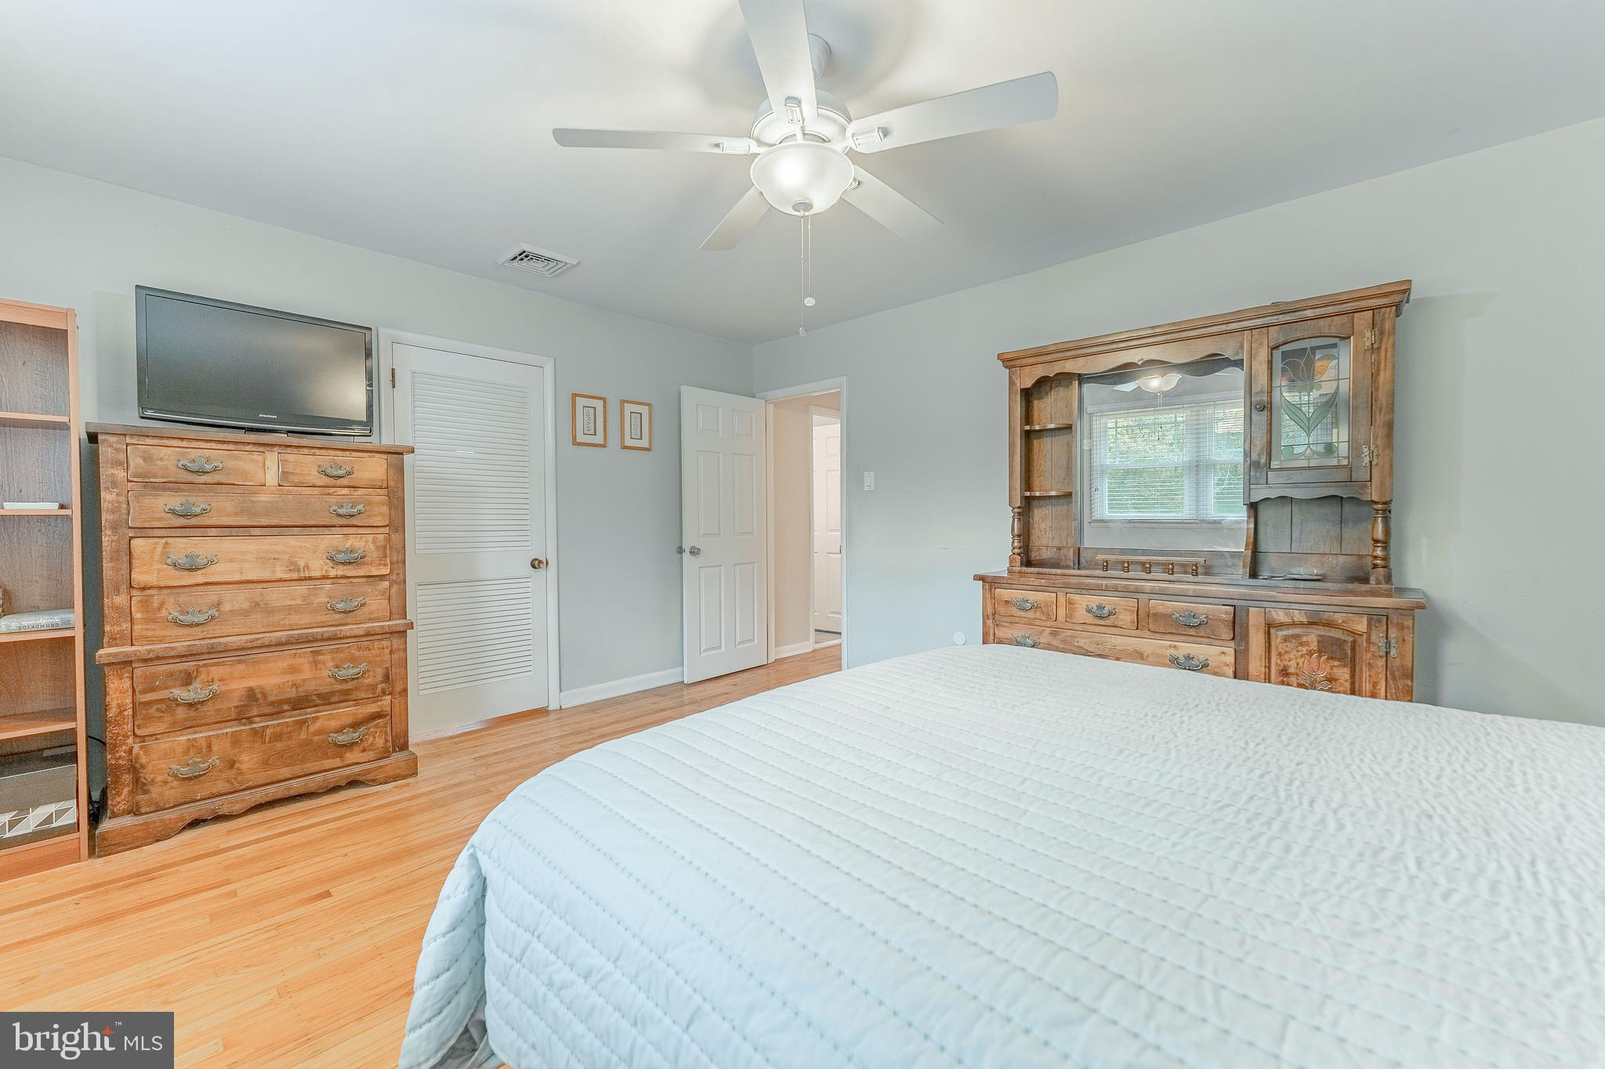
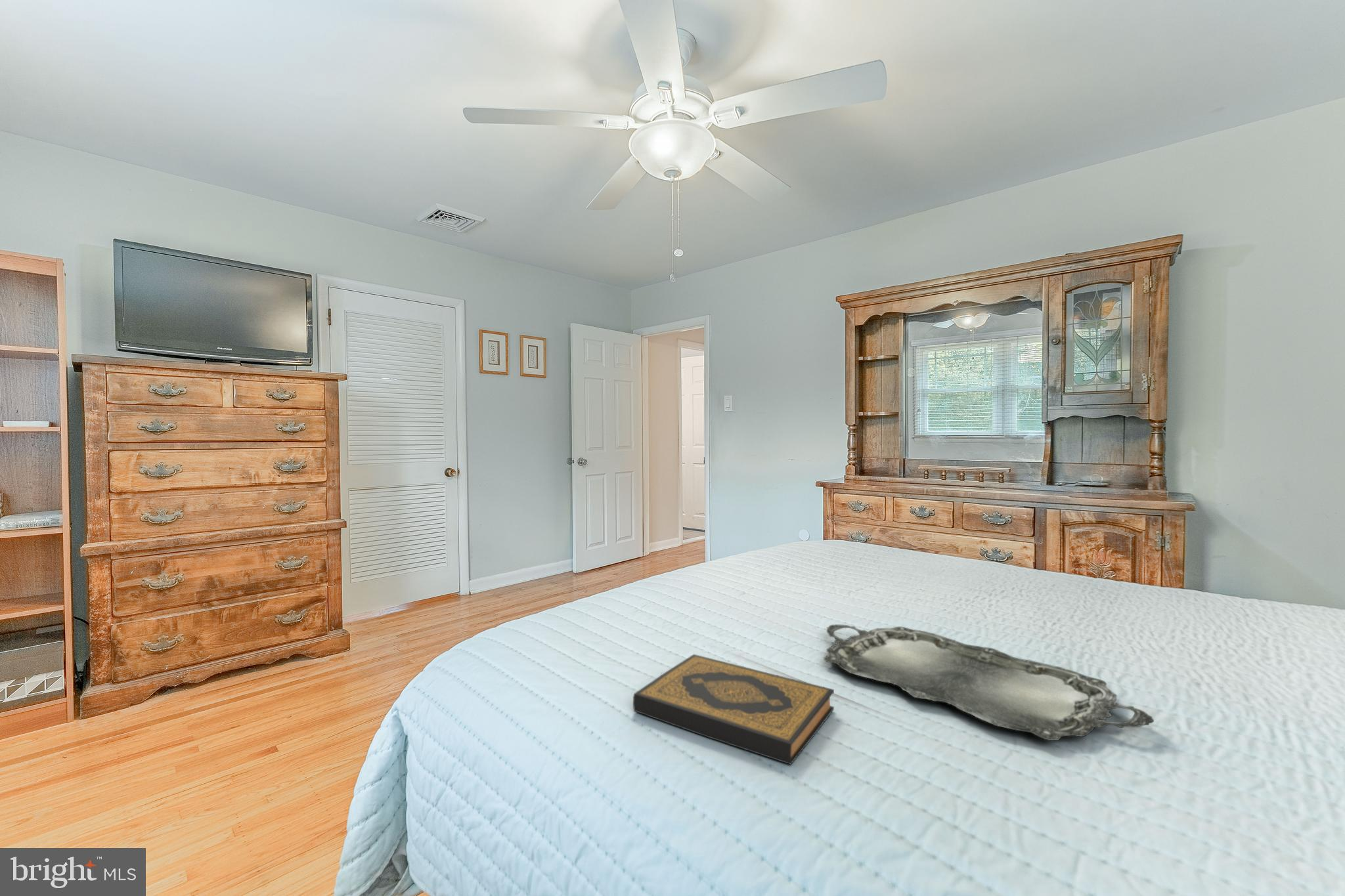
+ hardback book (734, 700)
+ serving tray (958, 671)
